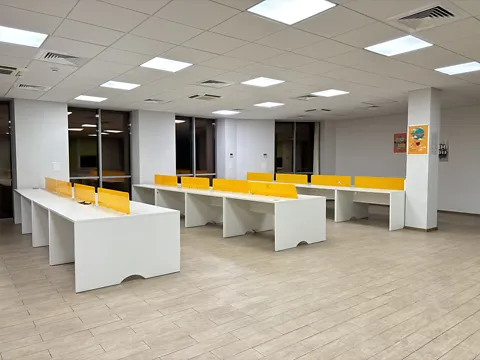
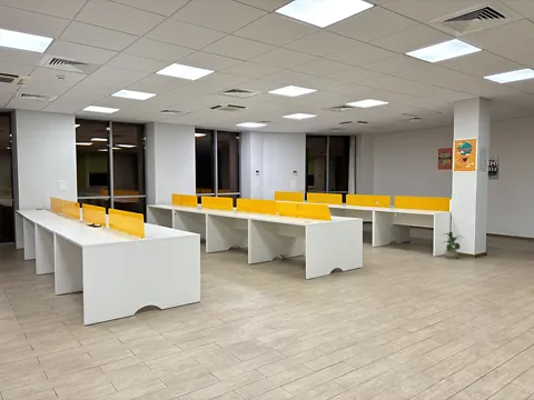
+ house plant (453, 243)
